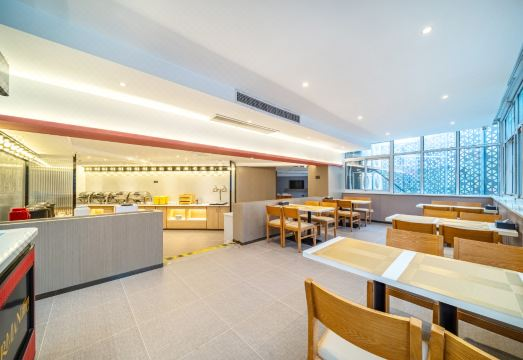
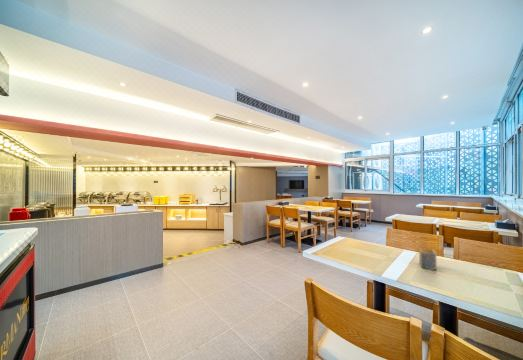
+ napkin holder (427, 255)
